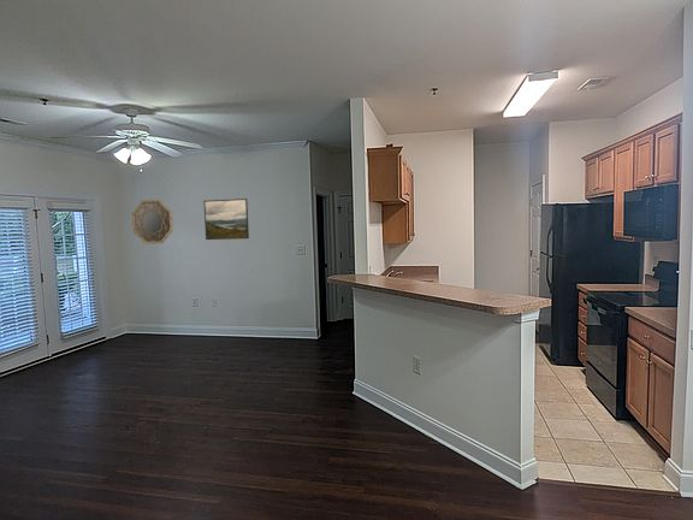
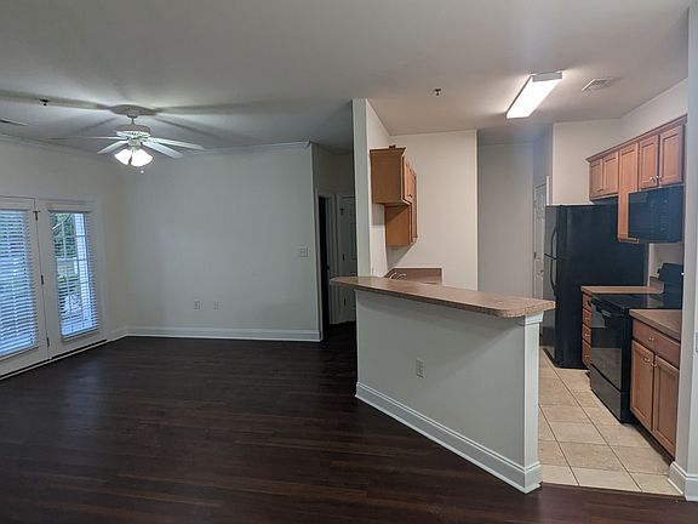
- home mirror (152, 221)
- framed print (226, 219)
